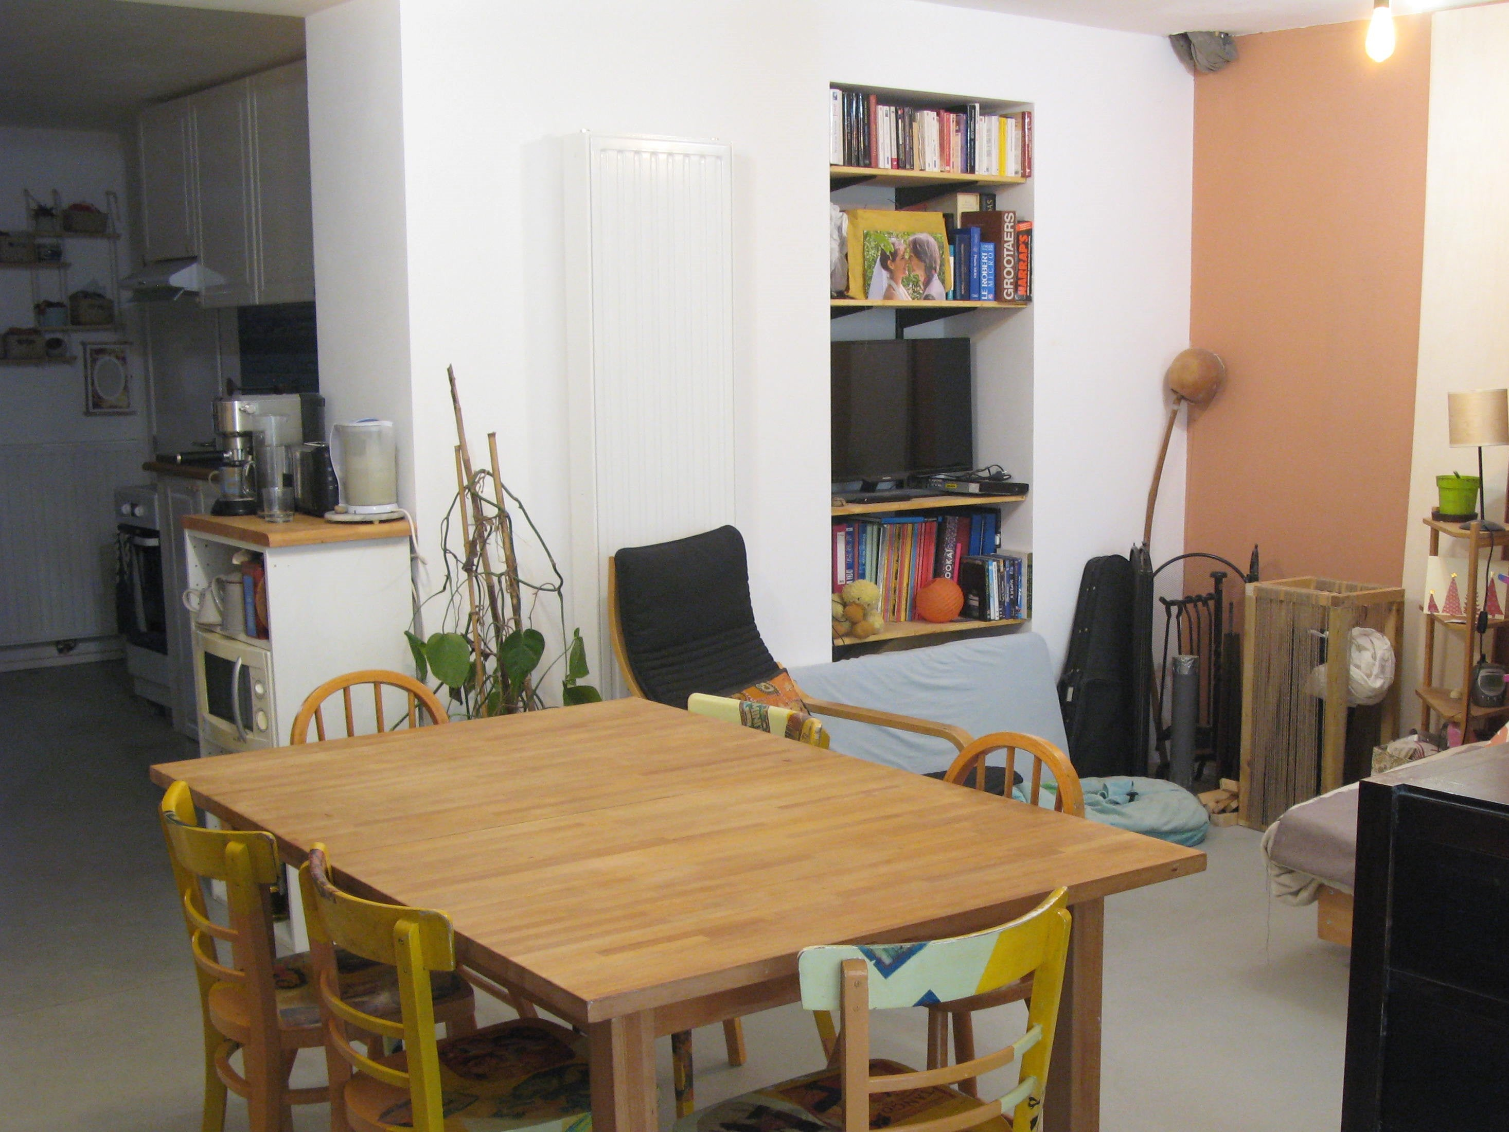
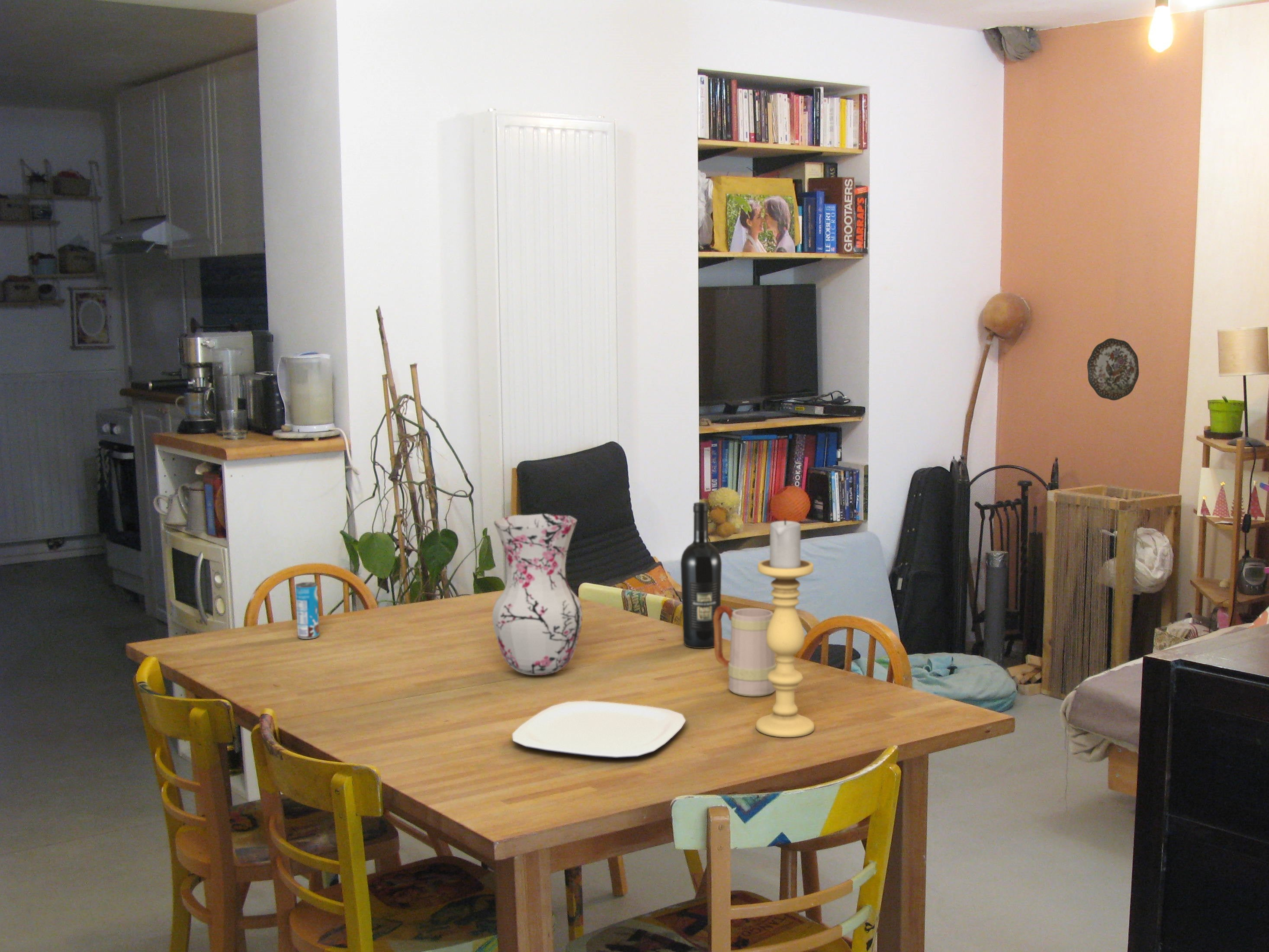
+ decorative plate (1114, 369)
+ mug (744, 648)
+ candle holder (785, 624)
+ wine bottle (701, 574)
+ vase (537, 596)
+ beverage can (307, 611)
+ plate (600, 730)
